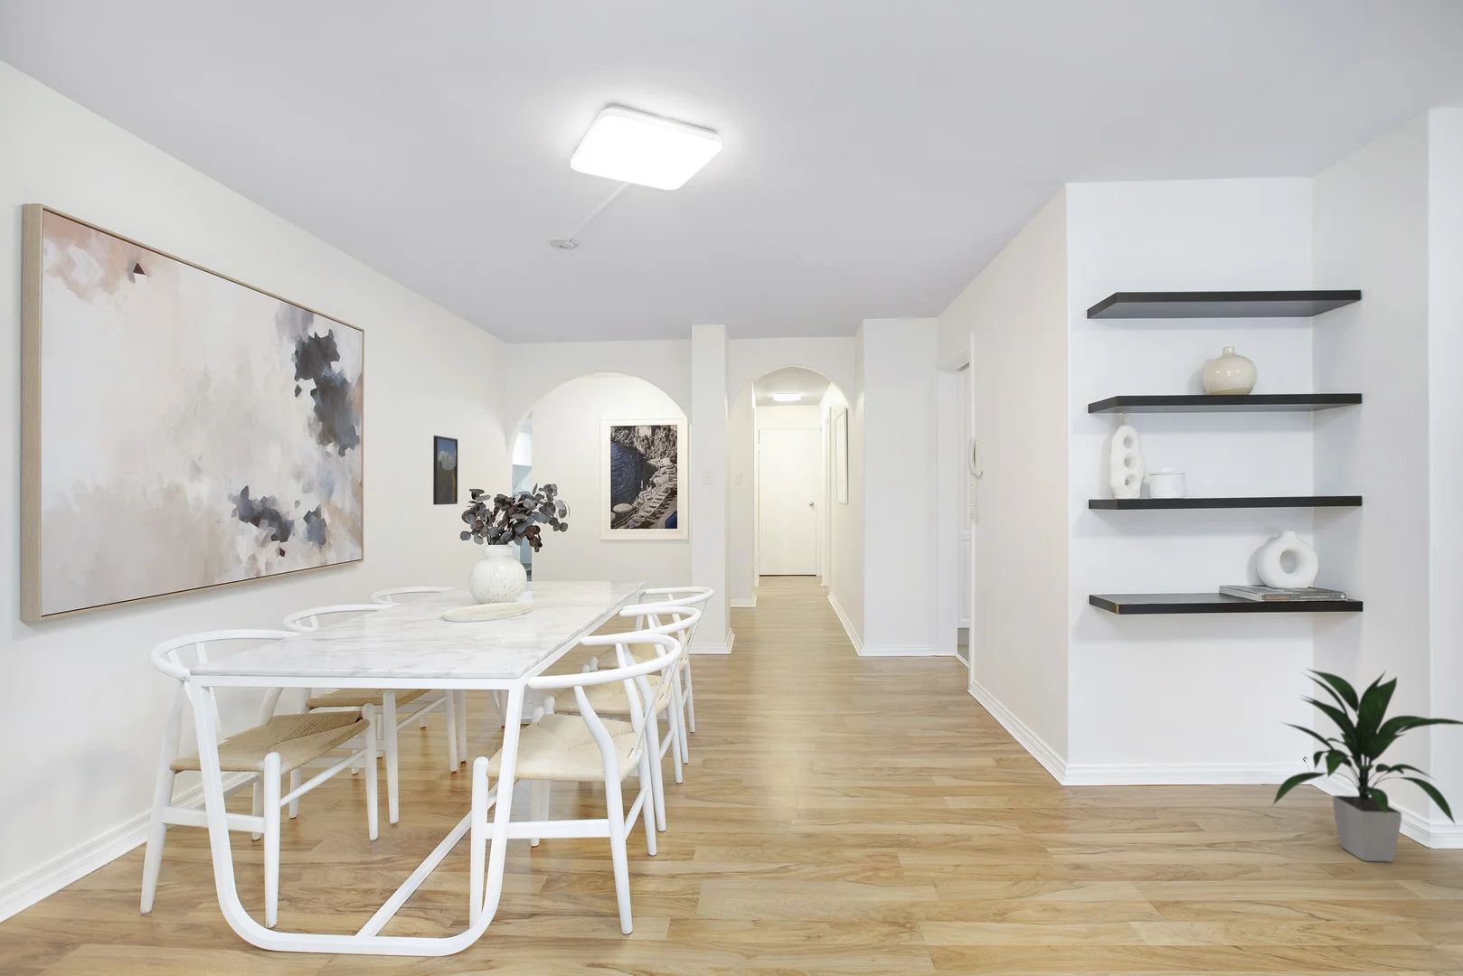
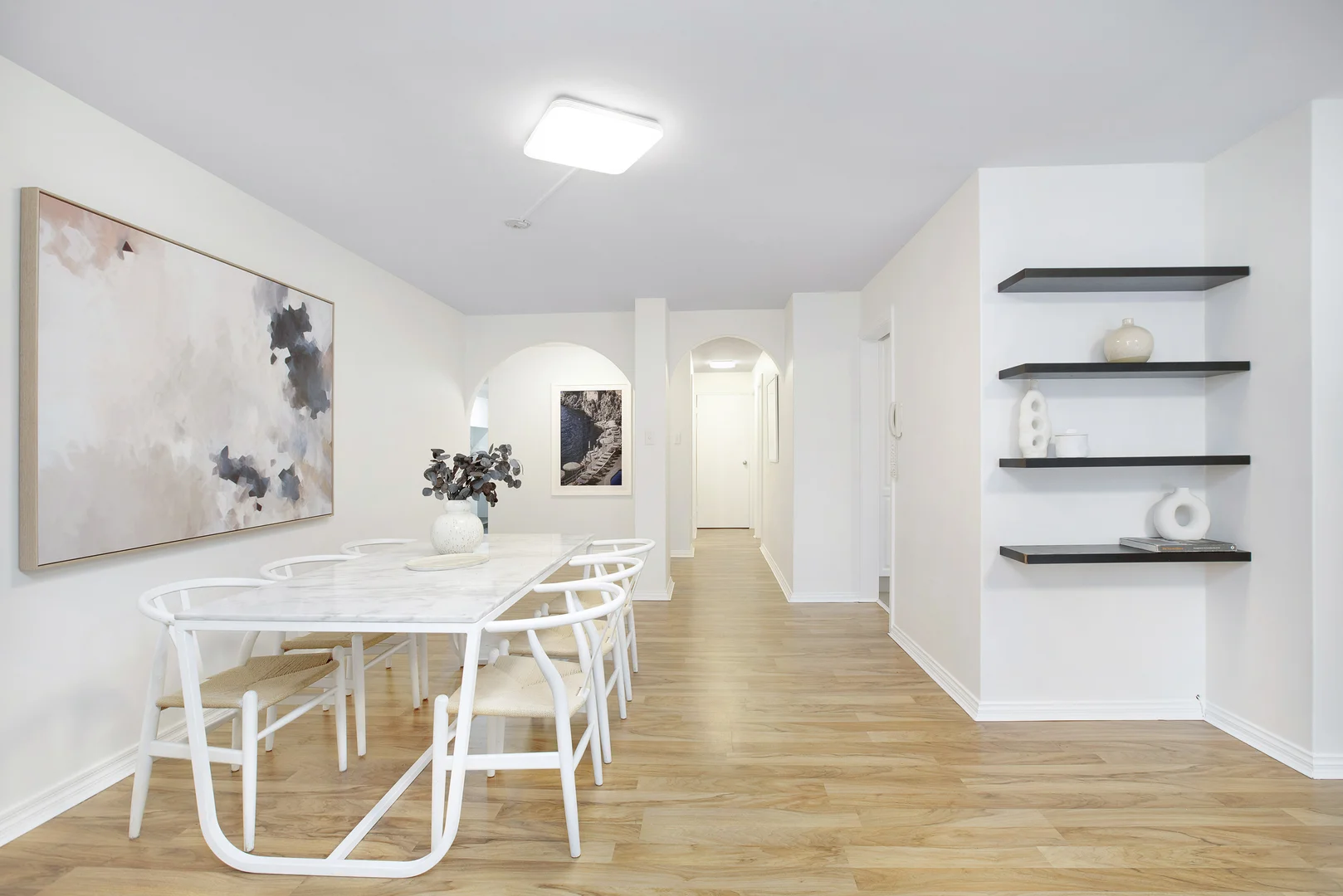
- indoor plant (1356, 757)
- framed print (446, 471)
